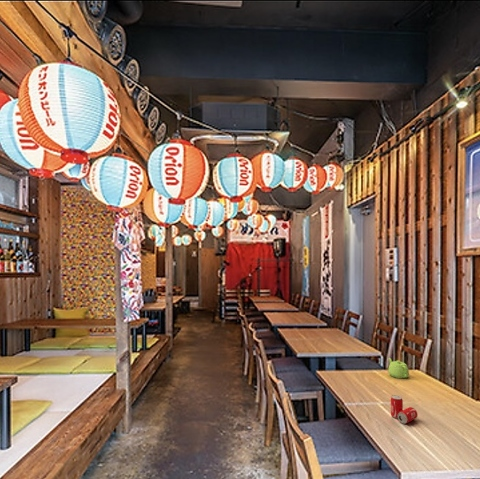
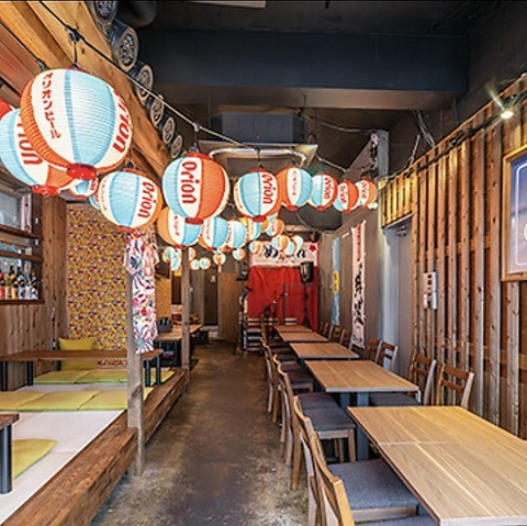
- soda can (405, 409)
- teapot (397, 368)
